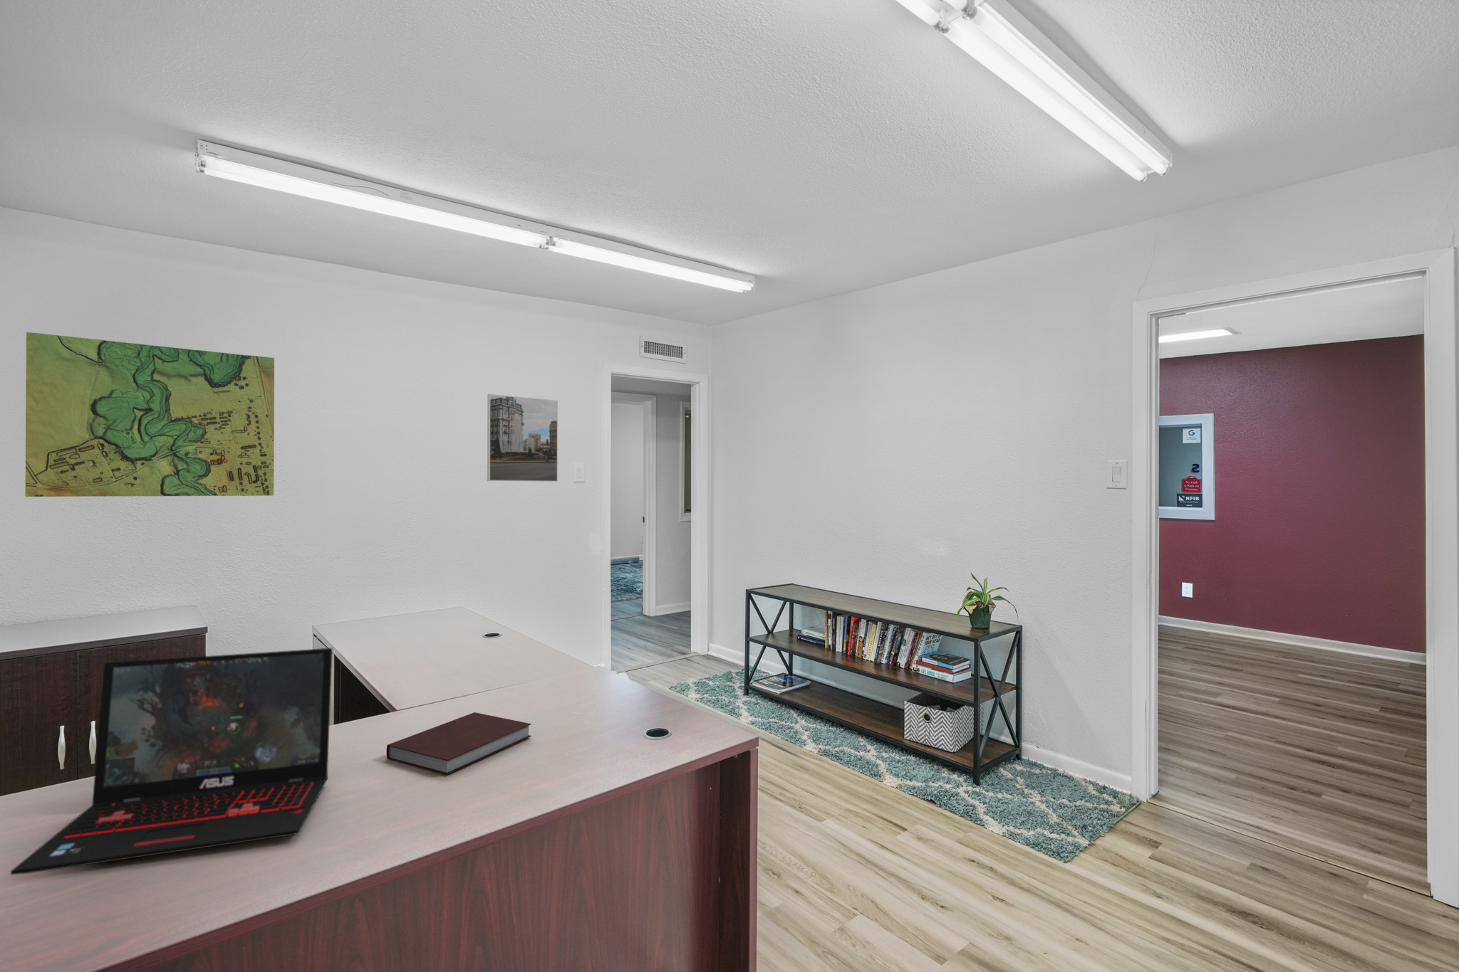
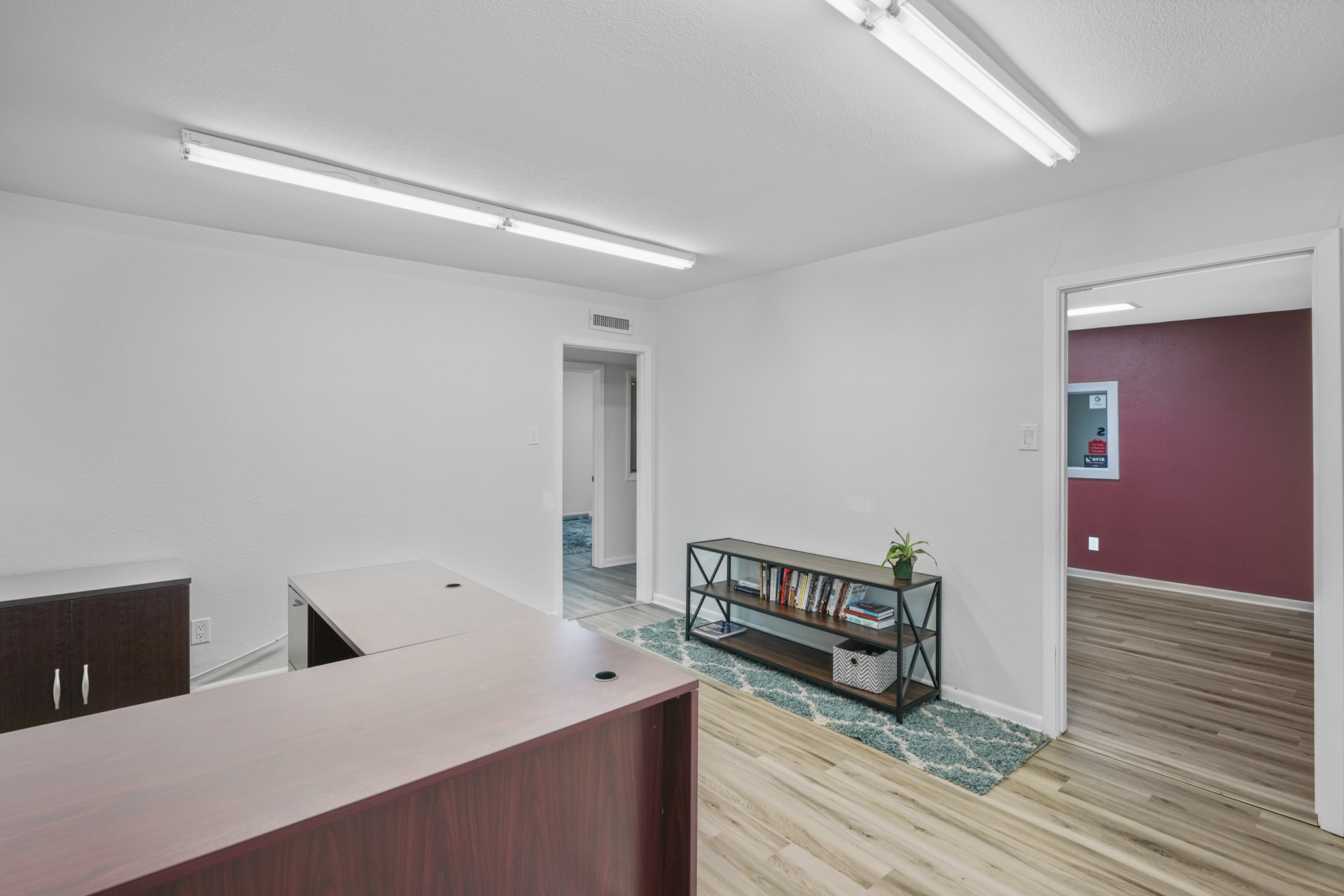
- map (161, 421)
- notebook (461, 740)
- laptop (196, 745)
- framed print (523, 439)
